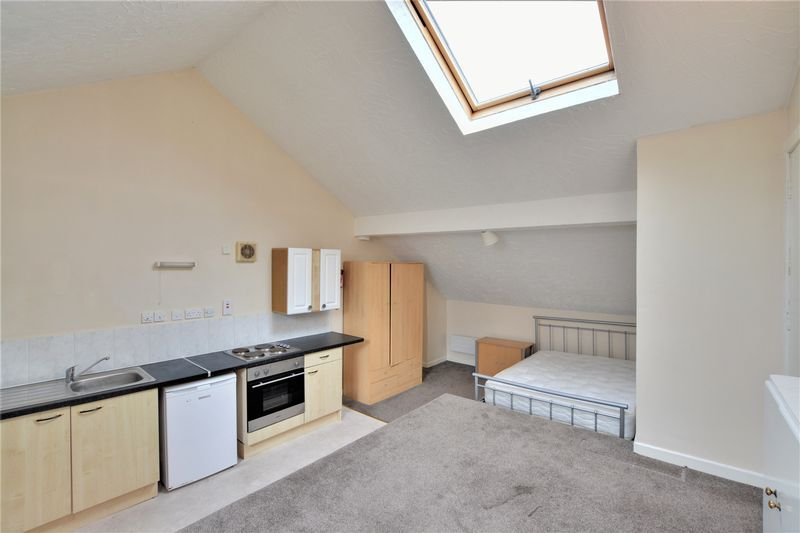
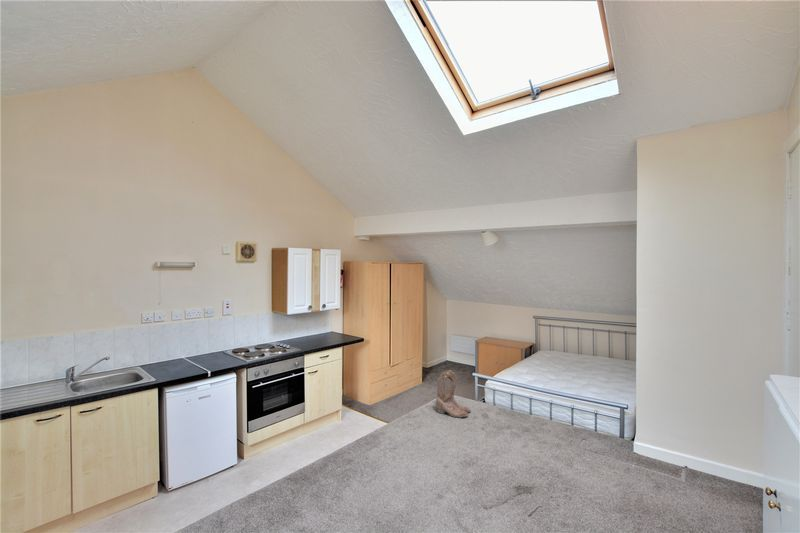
+ boots (453, 392)
